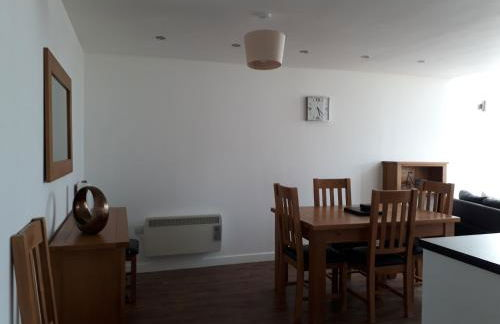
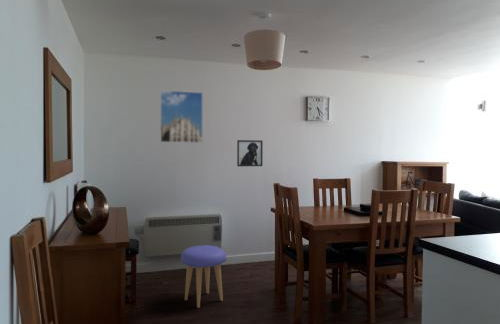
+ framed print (250, 153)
+ stool (205, 275)
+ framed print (181, 117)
